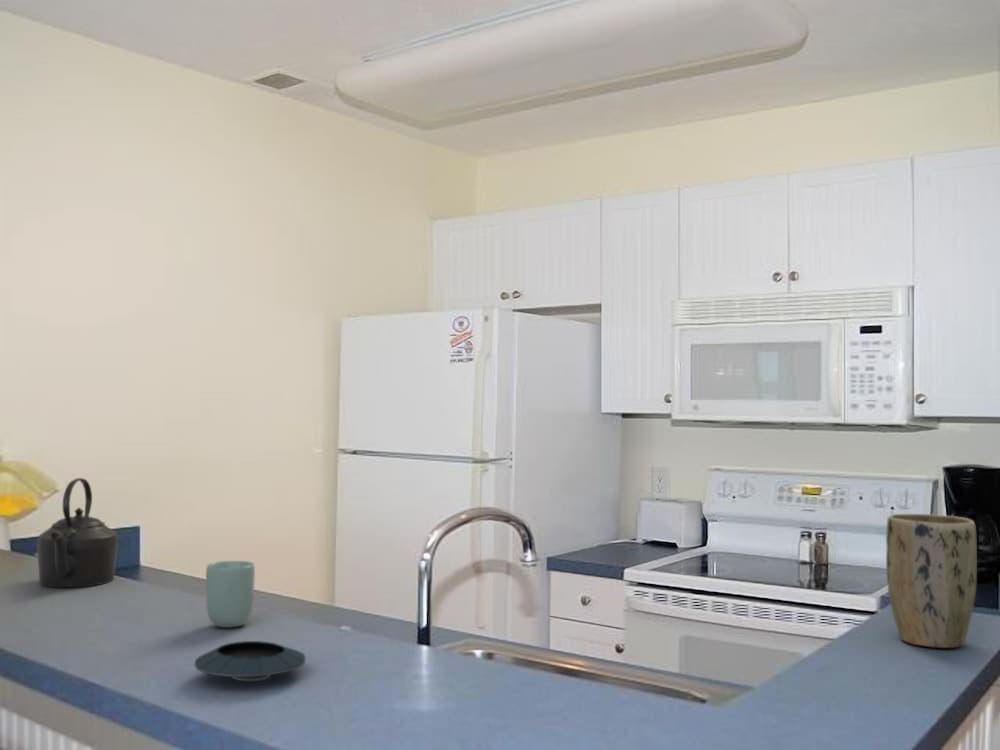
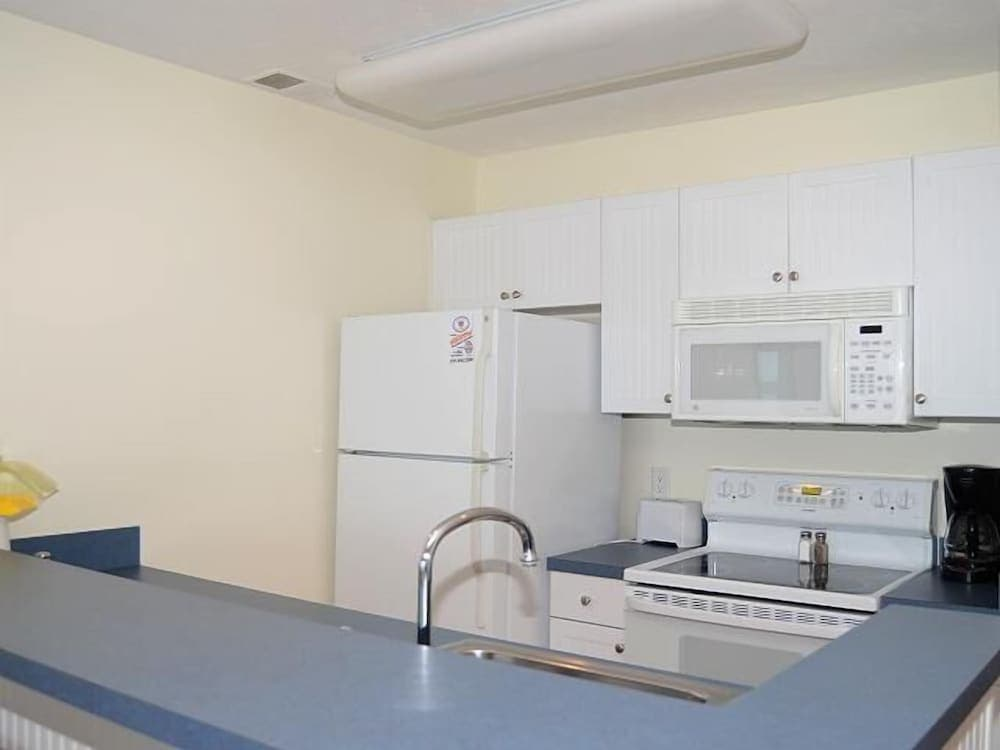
- cup (230, 594)
- plant pot (930, 579)
- kettle (72, 532)
- saucer (250, 657)
